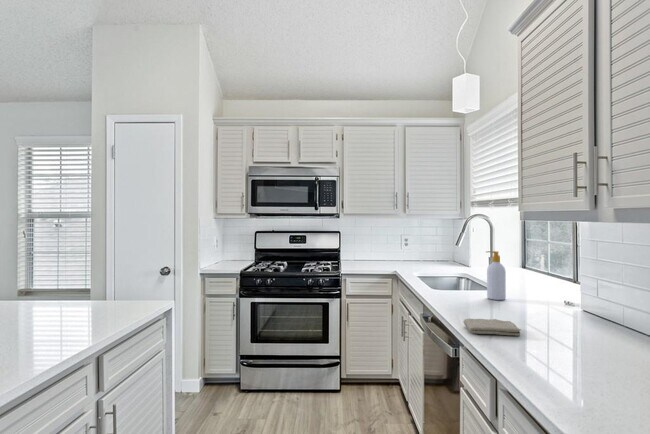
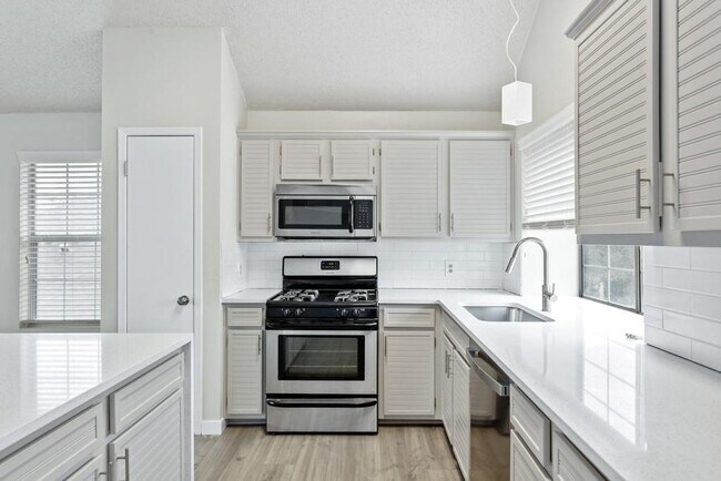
- washcloth (491, 326)
- soap bottle (495, 274)
